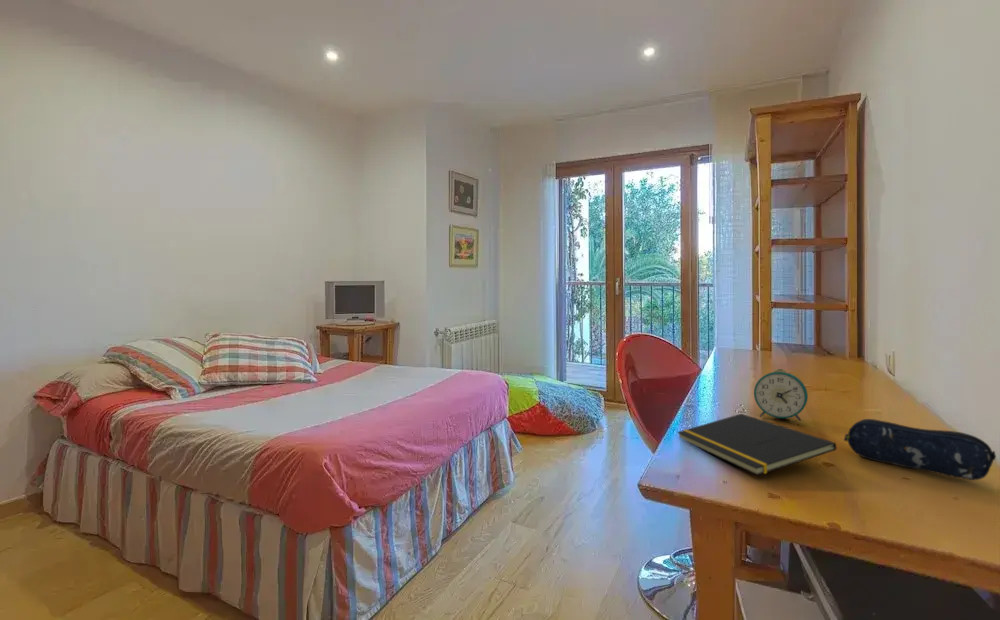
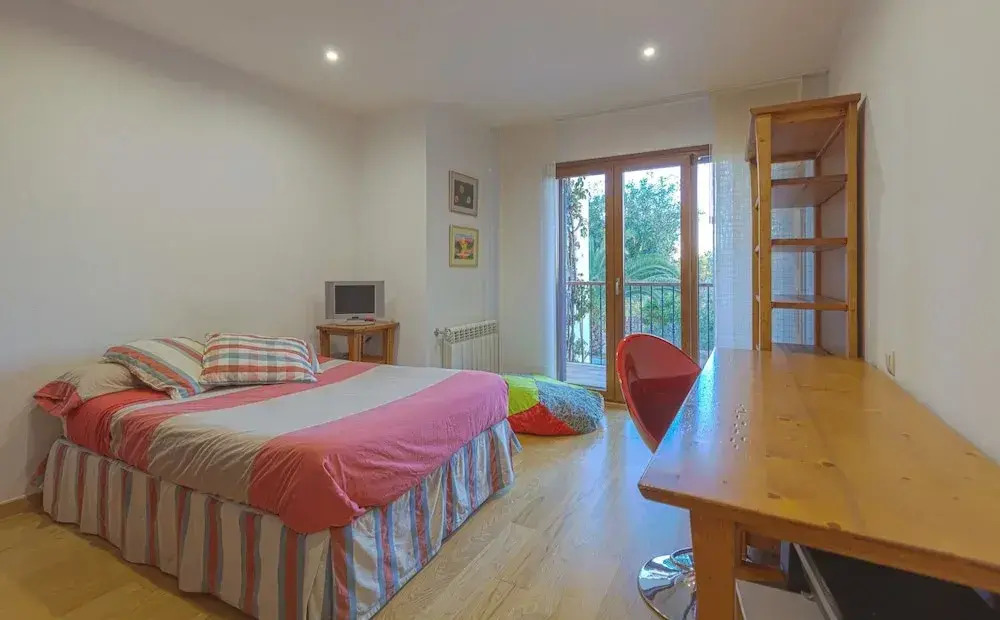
- pencil case (914, 447)
- alarm clock (780, 393)
- notepad (748, 440)
